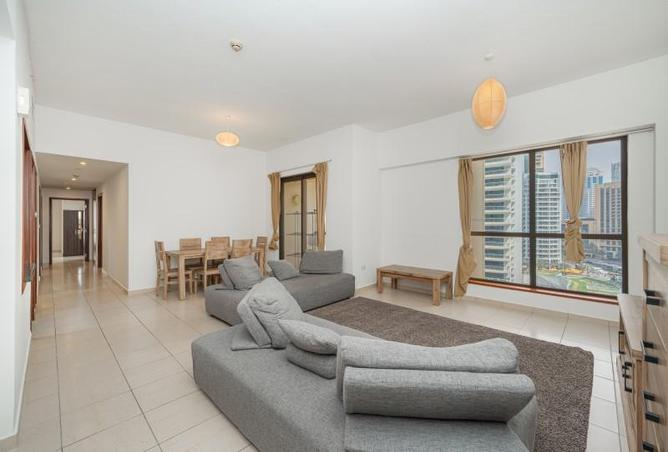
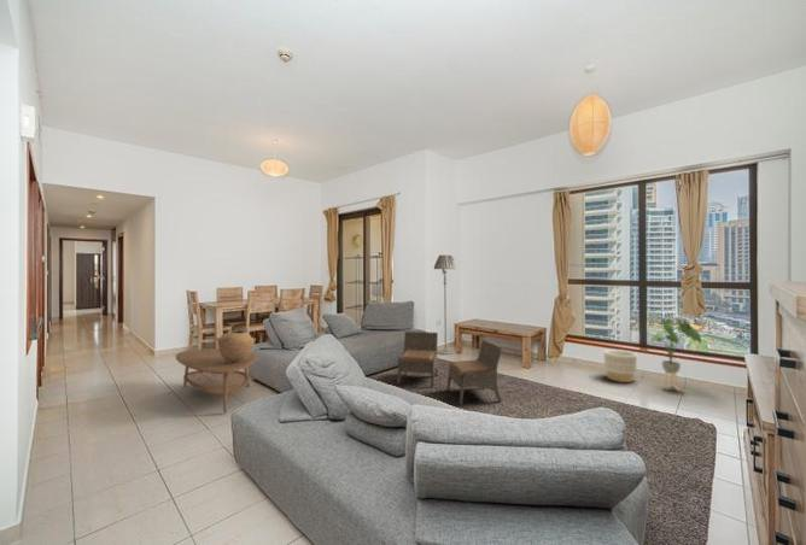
+ floor lamp (445, 304)
+ coffee table (220, 375)
+ armless chair (449, 363)
+ planter (619, 365)
+ house plant (673, 351)
+ vessel (236, 345)
